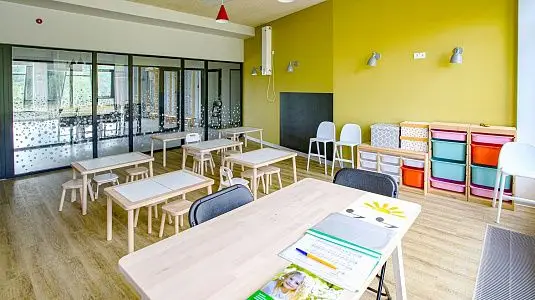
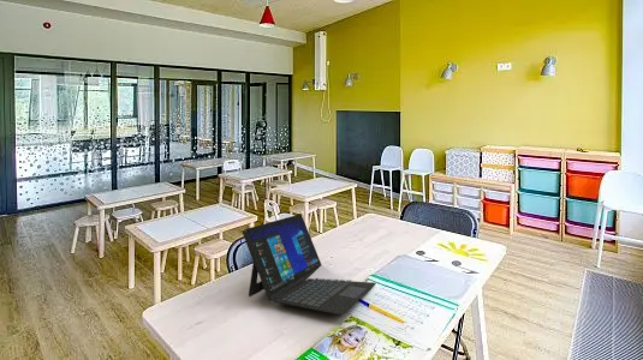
+ laptop (316, 256)
